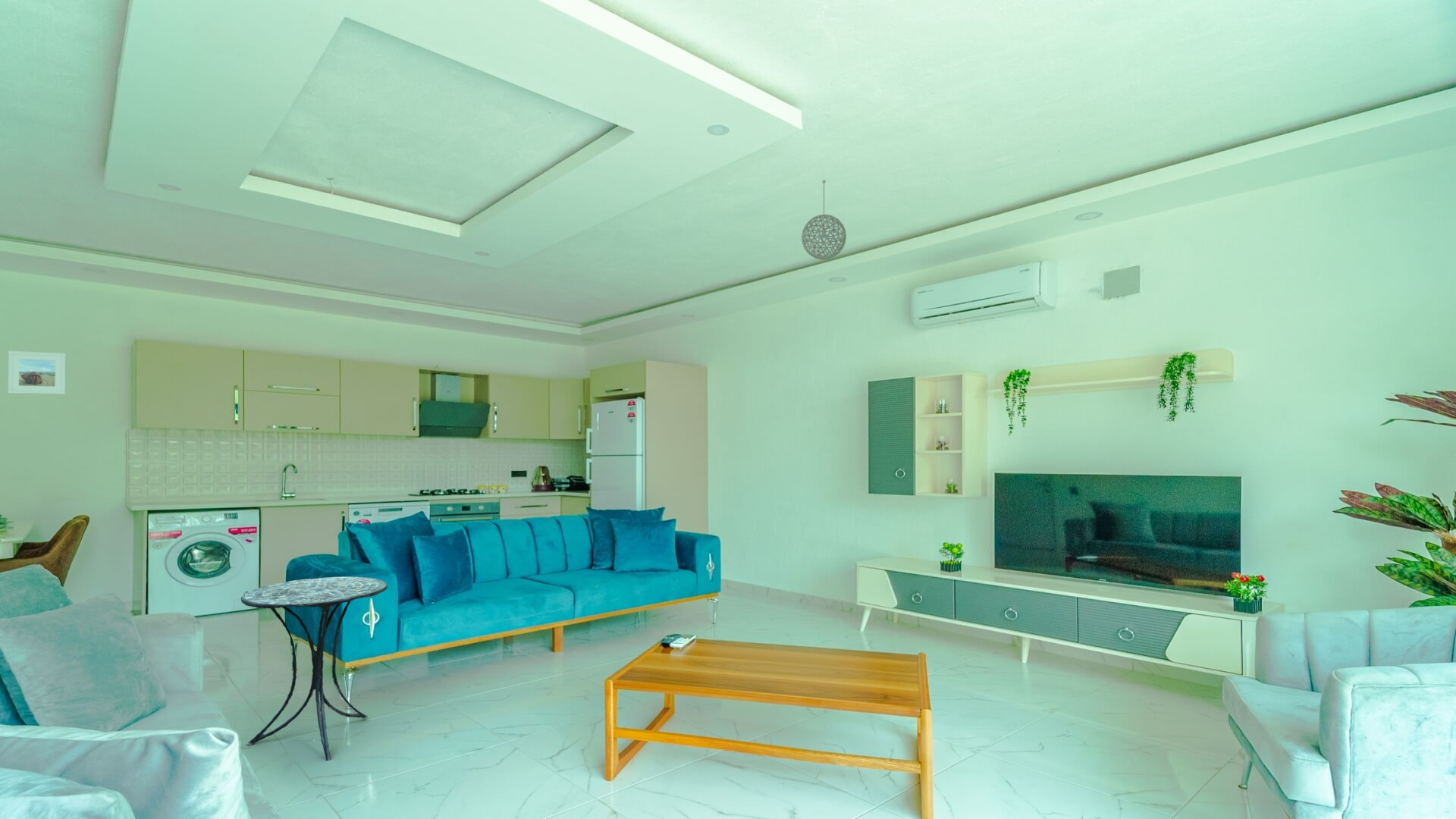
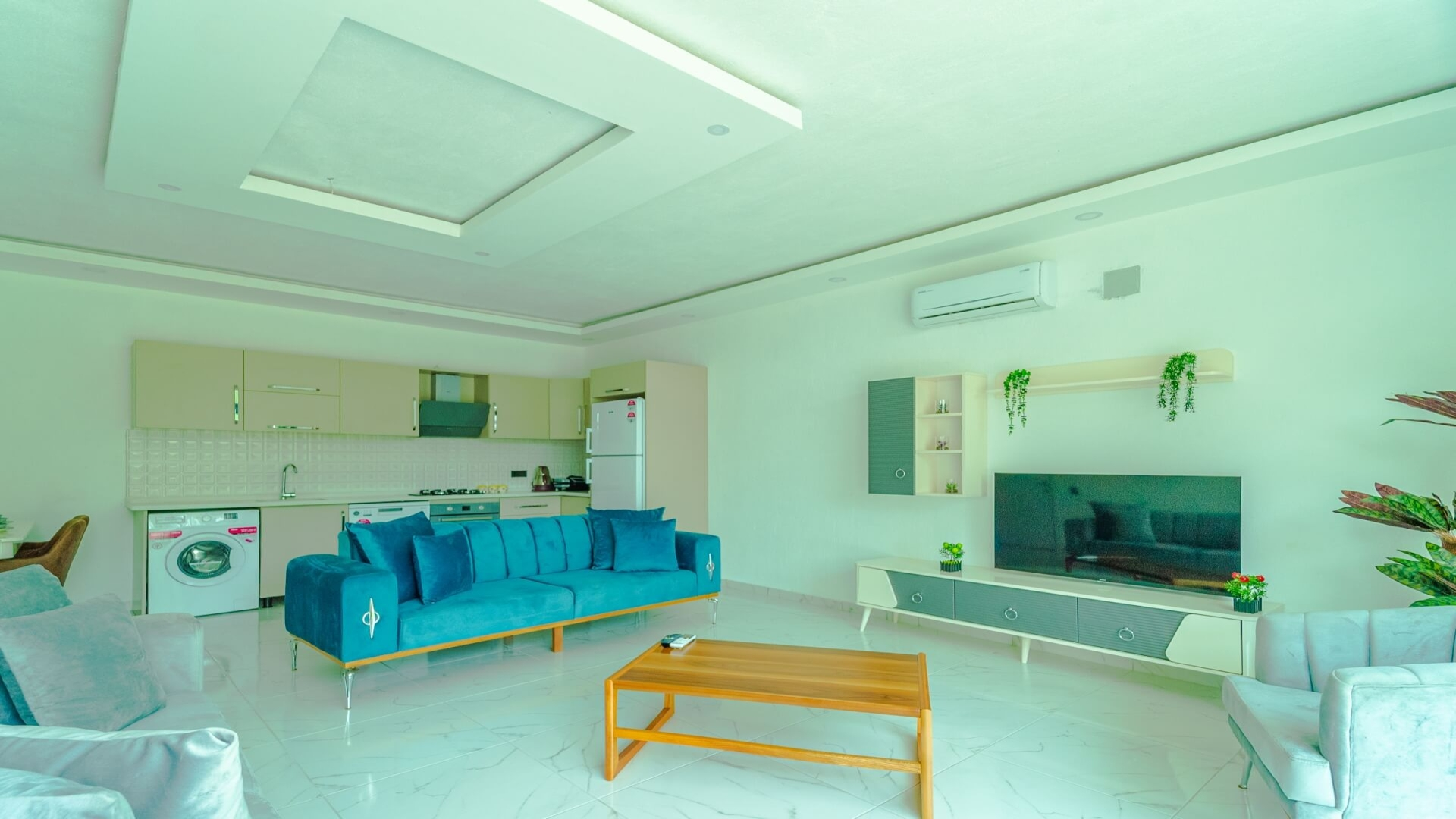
- side table (316, 664)
- pendant light (824, 220)
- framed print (37, 372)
